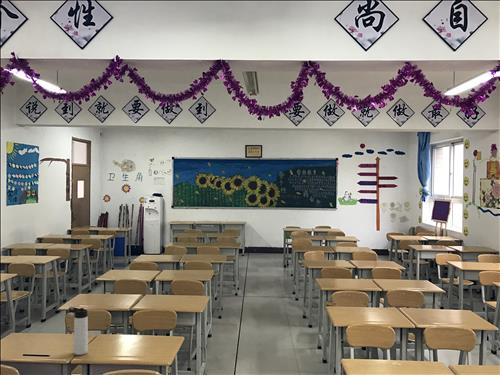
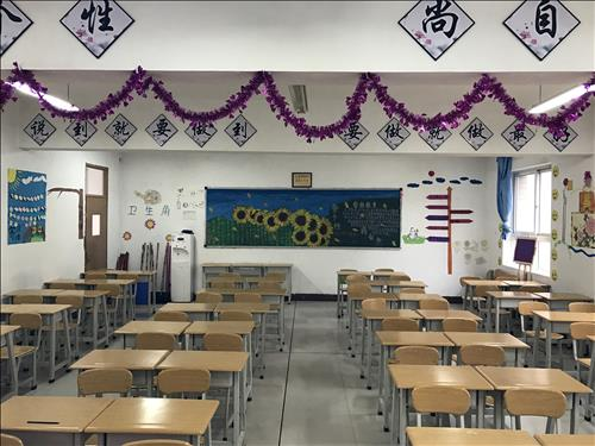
- thermos bottle (77, 330)
